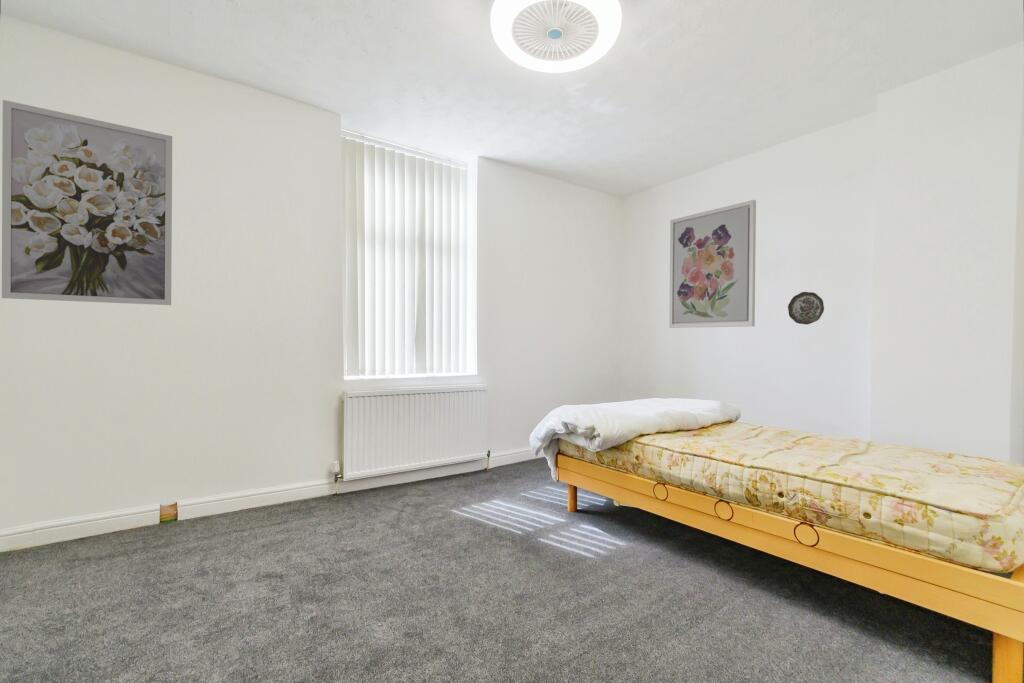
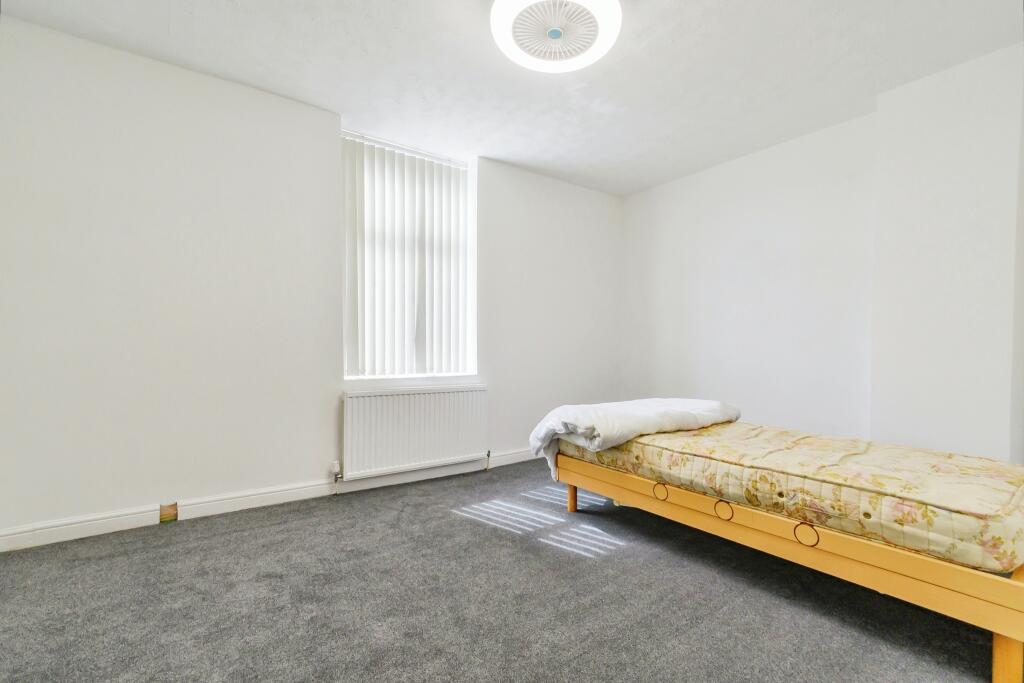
- wall art (709, 269)
- wall art (93, 211)
- decorative plate (806, 308)
